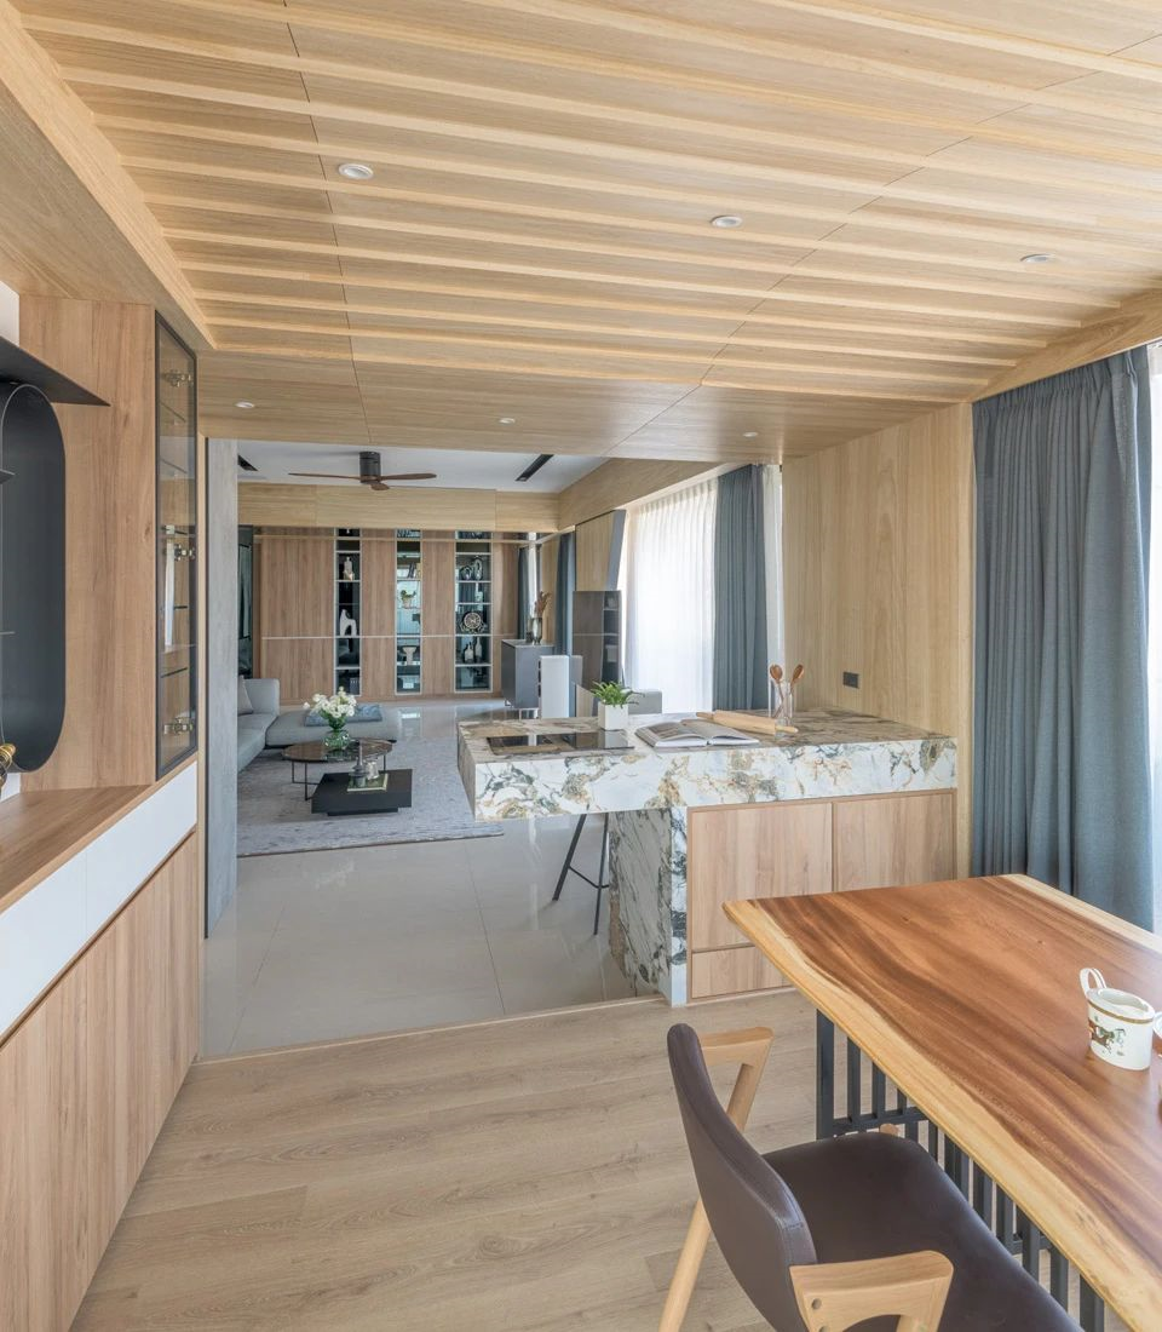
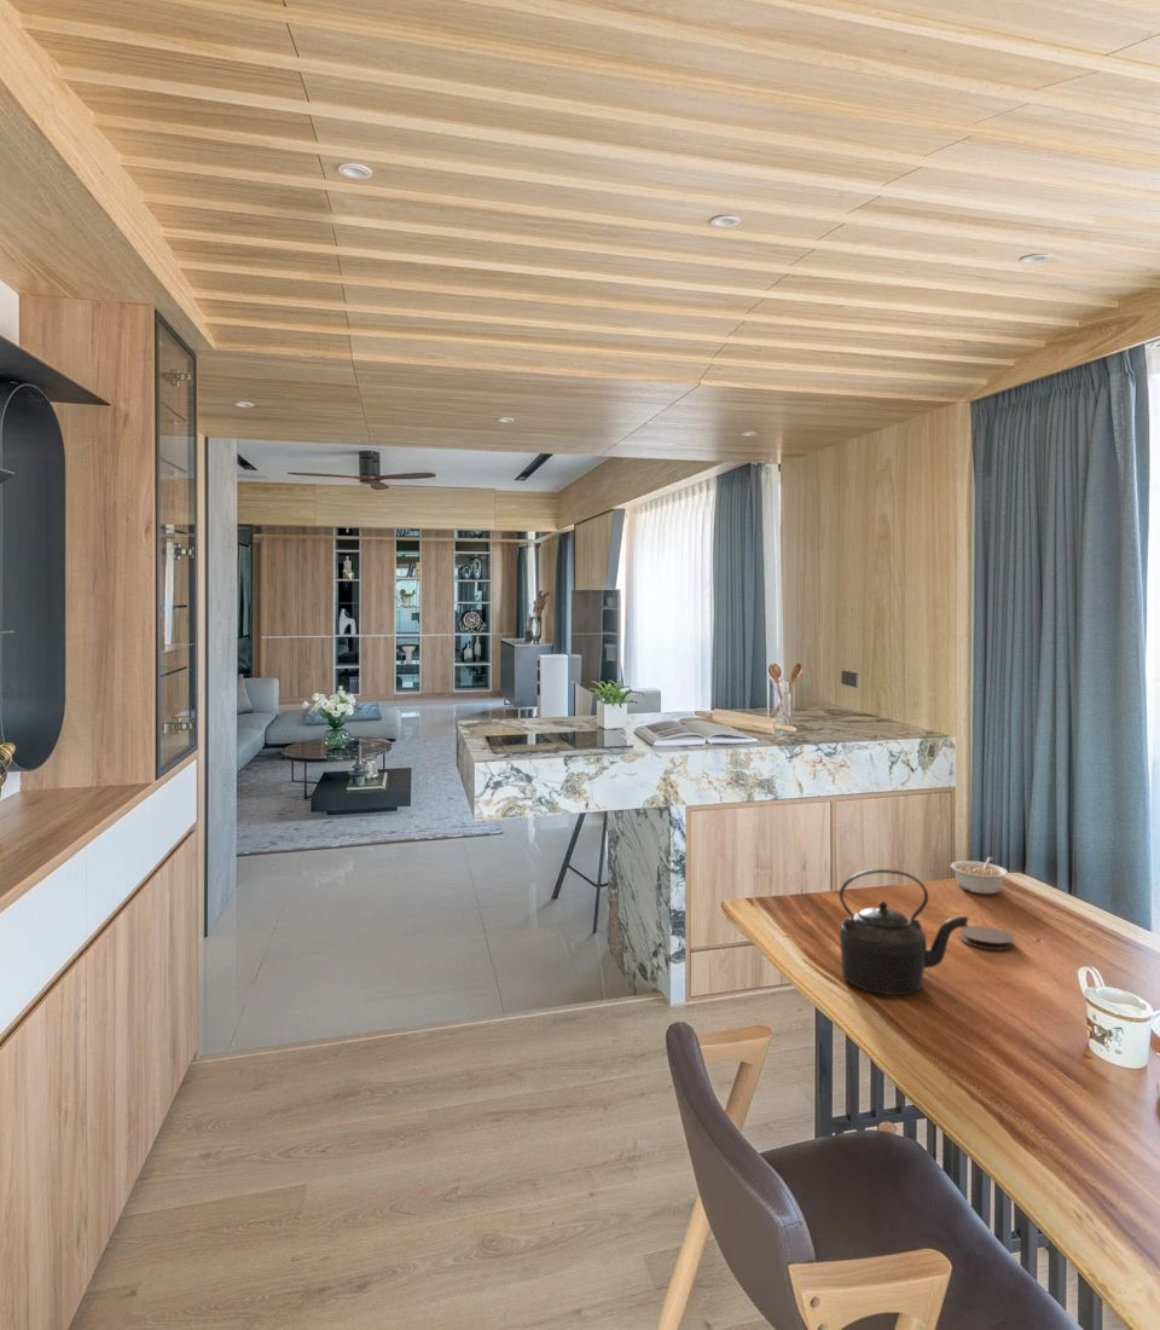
+ coaster (986, 937)
+ legume (978, 875)
+ kettle (903, 925)
